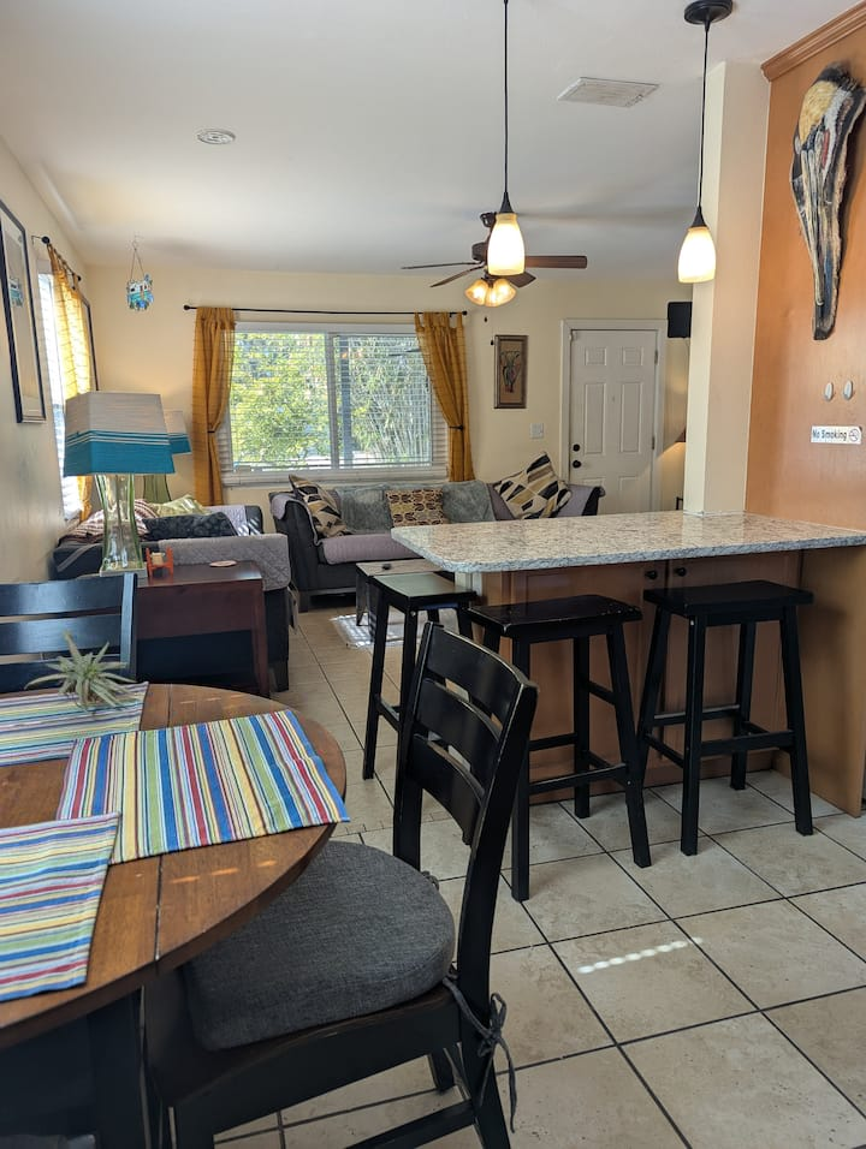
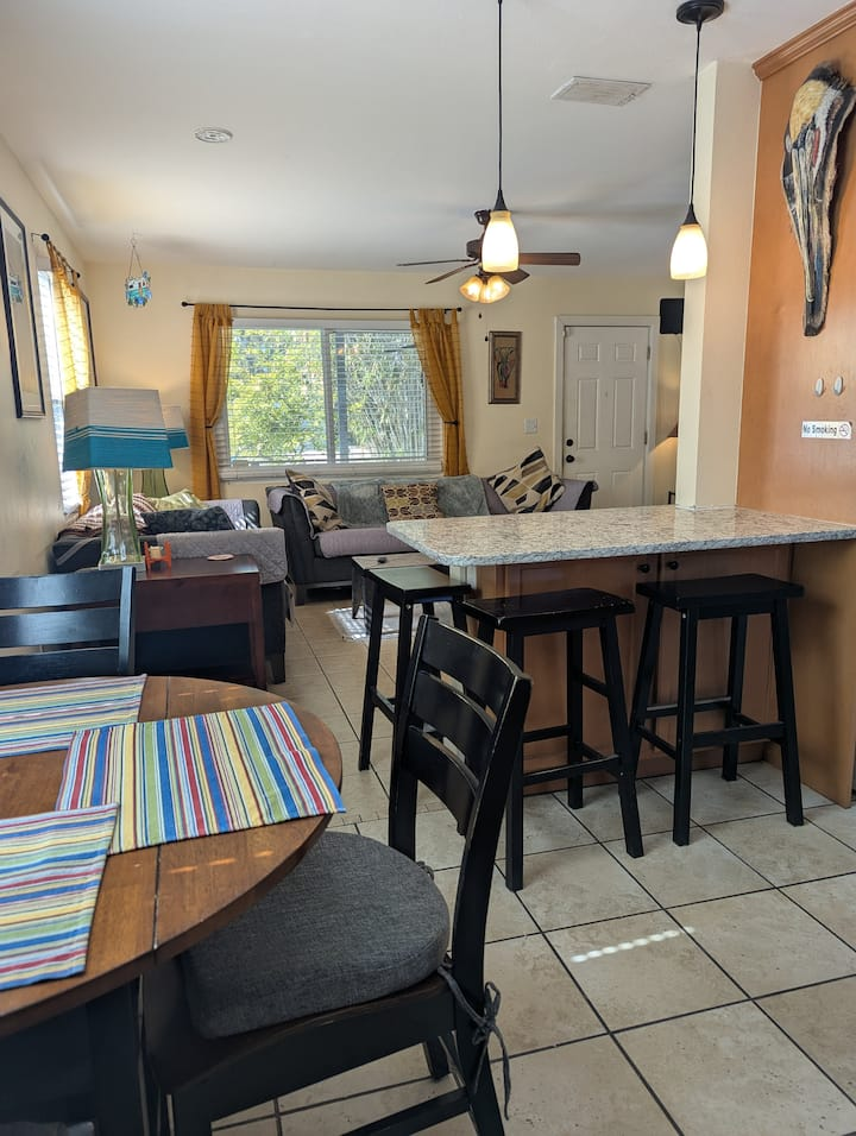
- succulent plant (81, 673)
